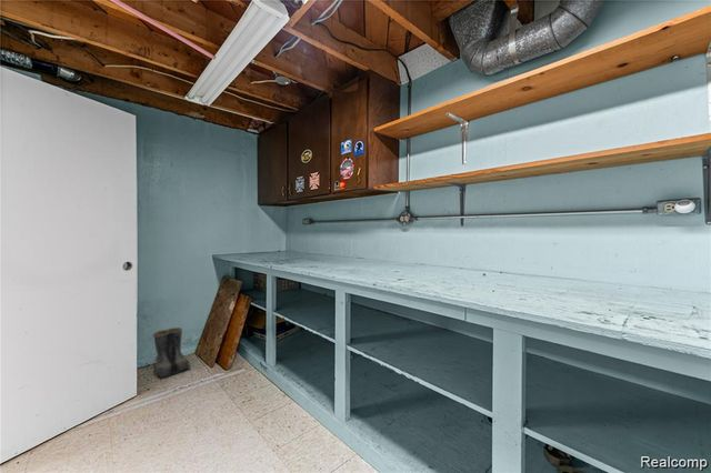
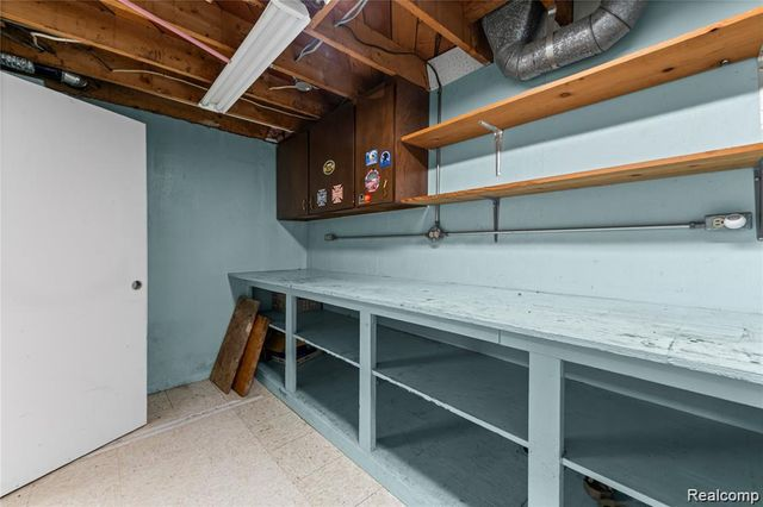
- boots (170, 350)
